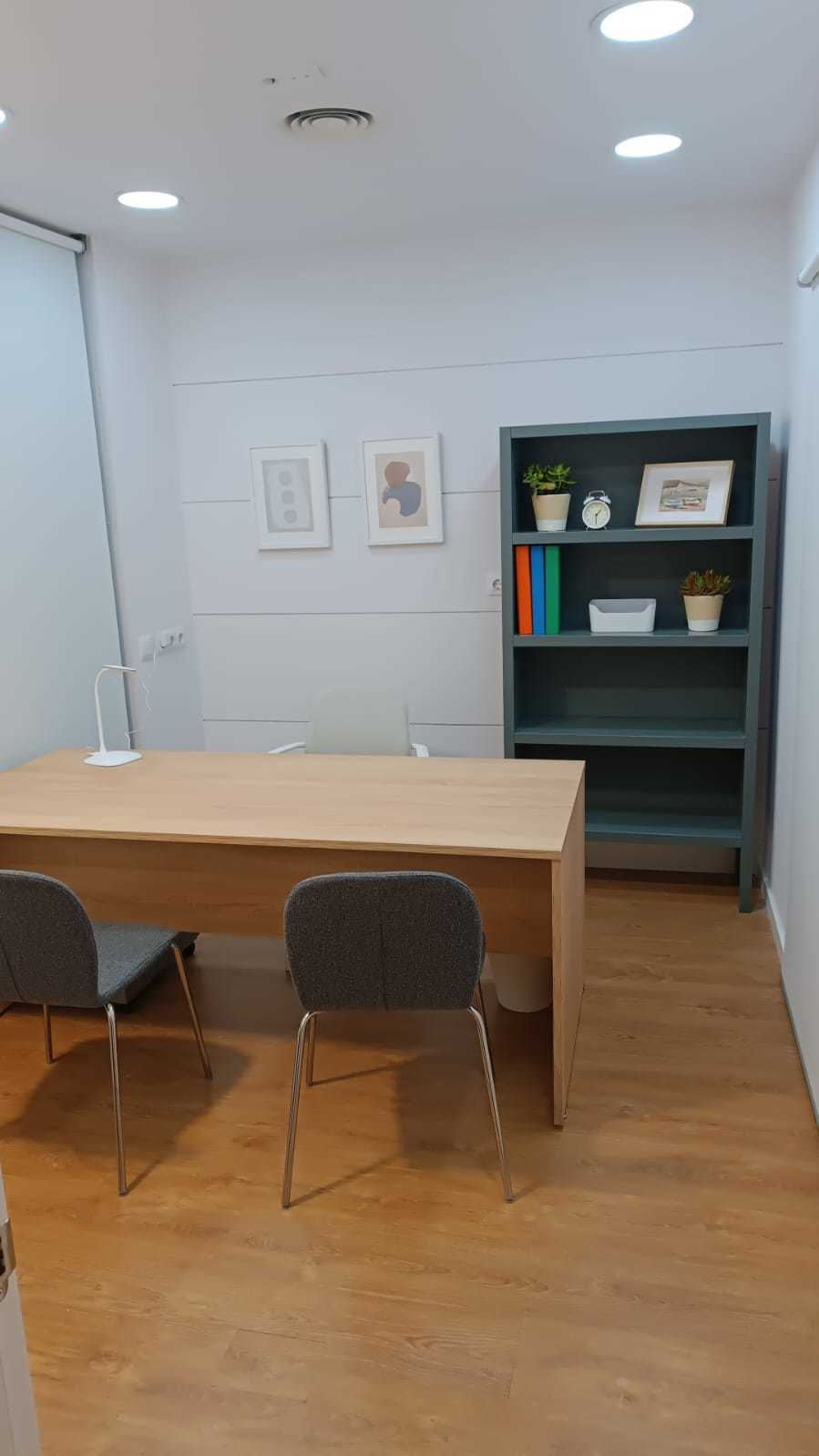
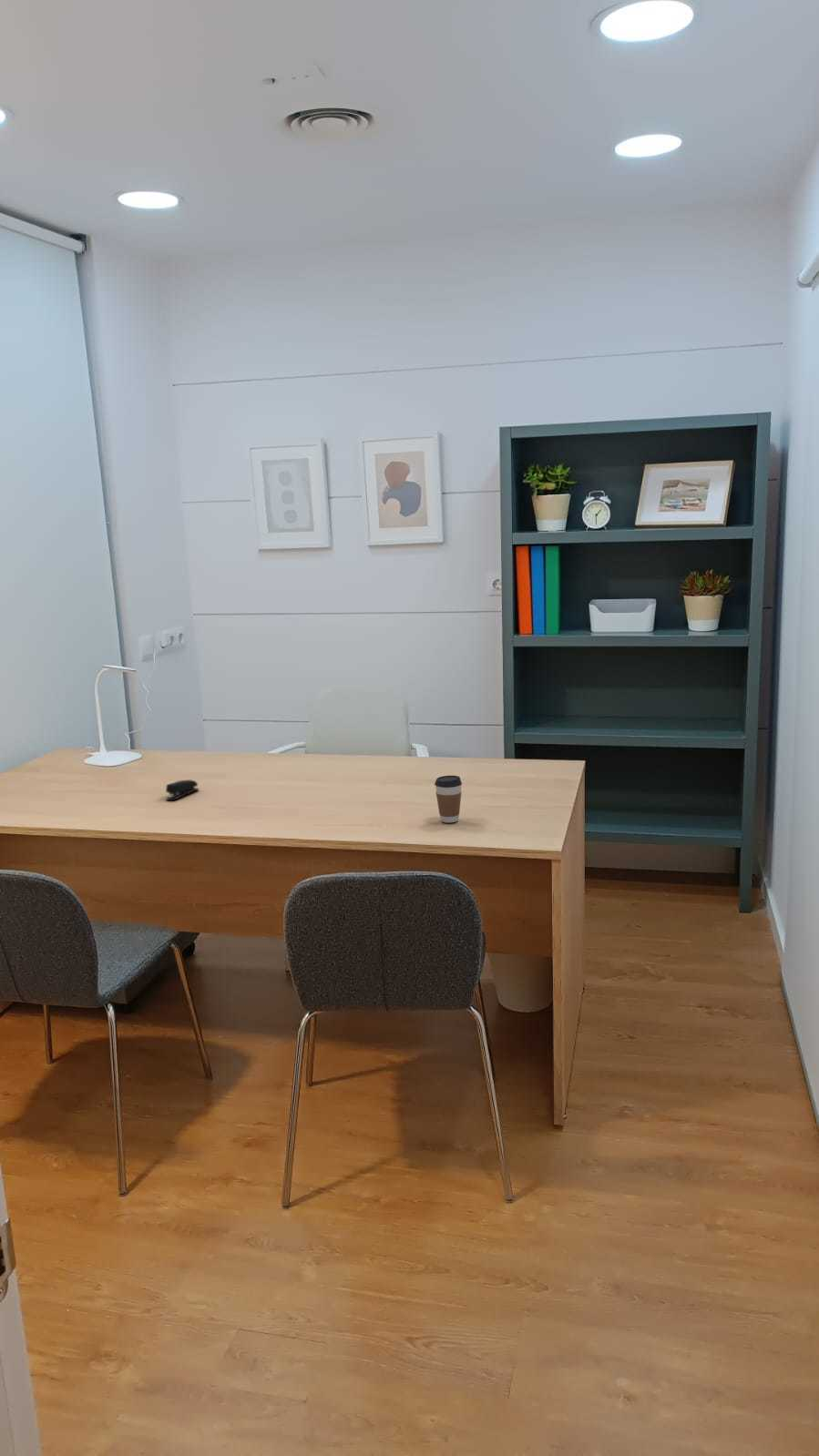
+ coffee cup (448, 799)
+ stapler (181, 787)
